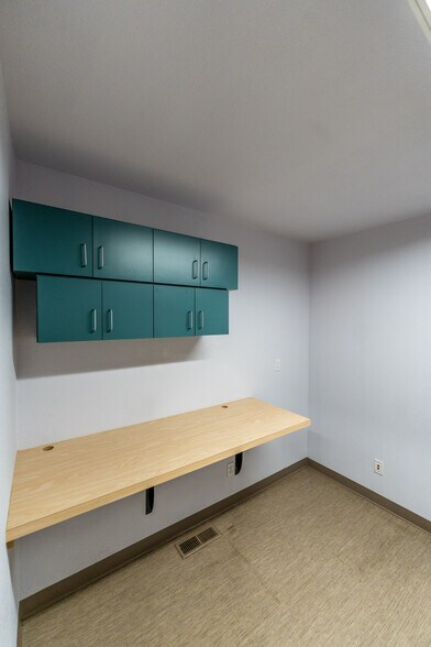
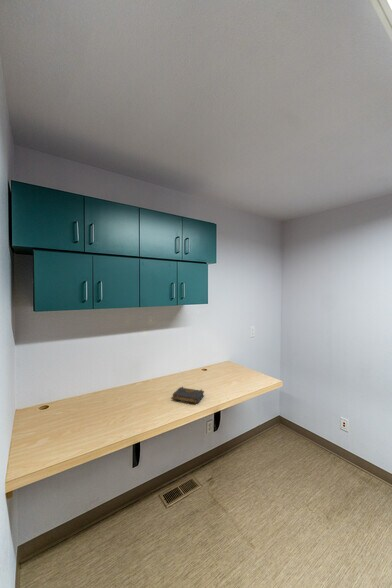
+ book (188, 394)
